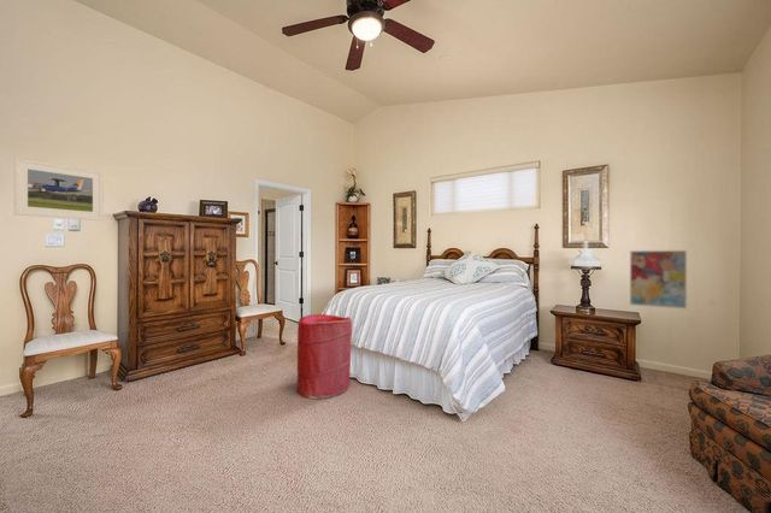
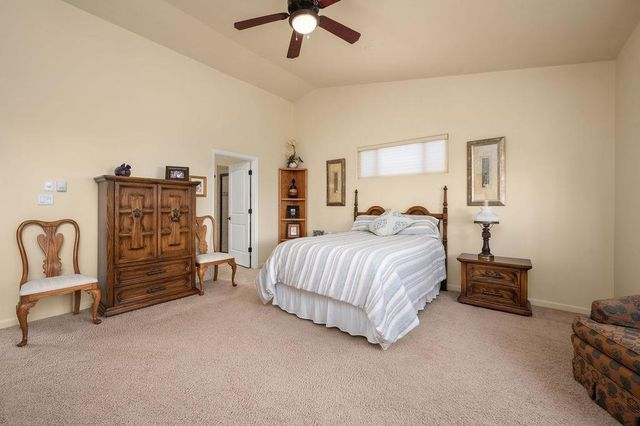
- wall art (657, 278)
- laundry hamper (324, 352)
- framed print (61, 191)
